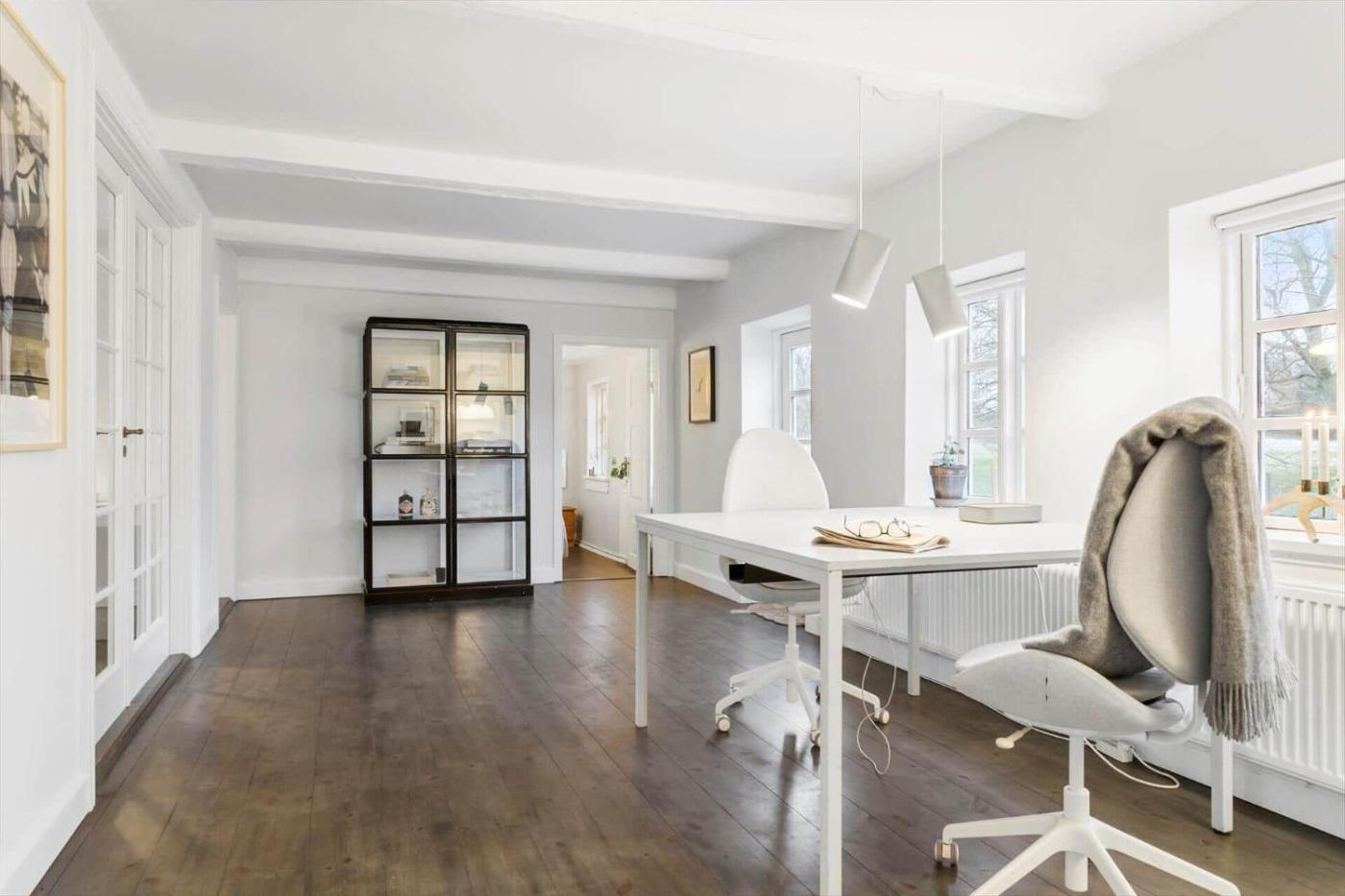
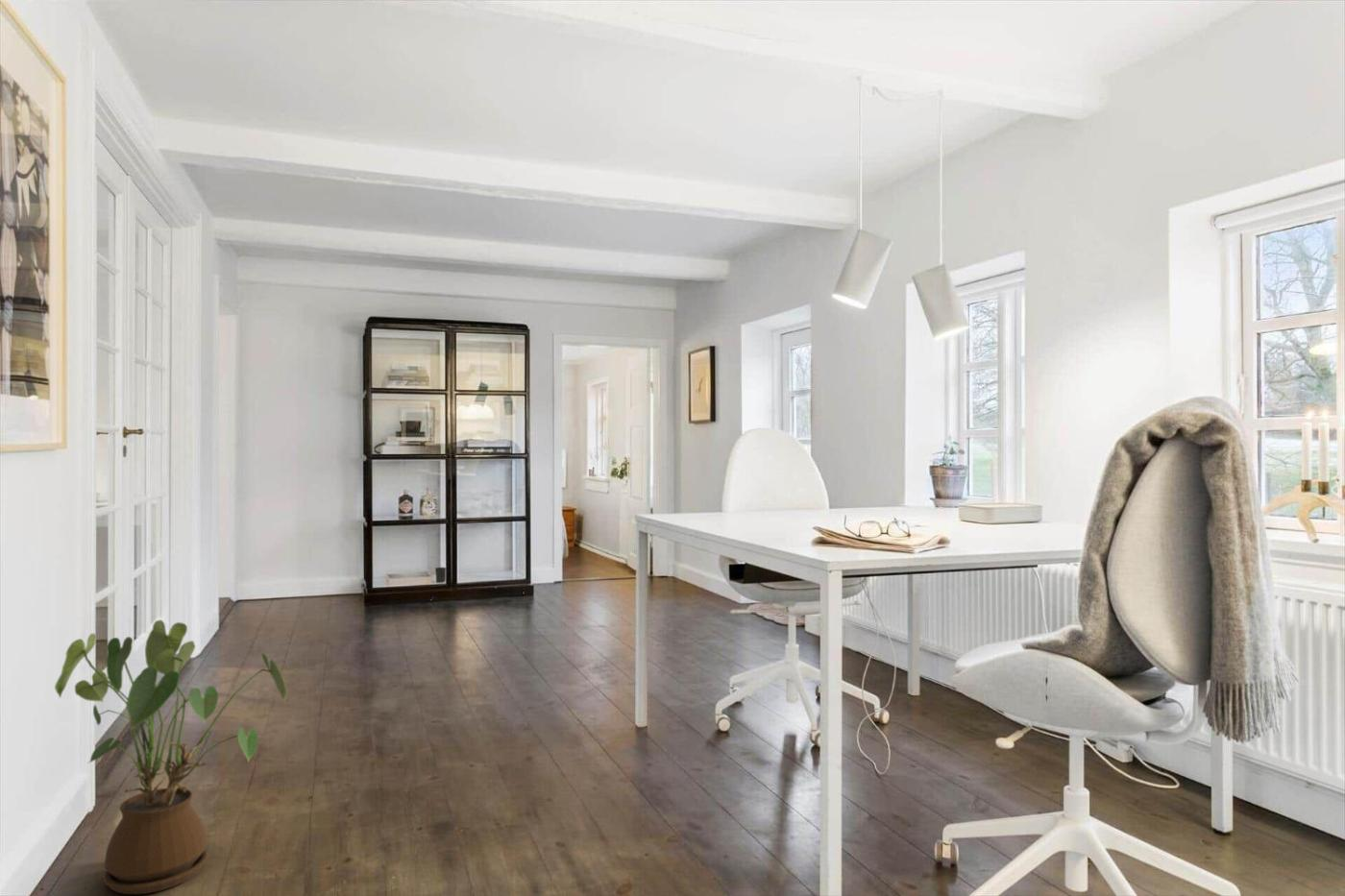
+ house plant (172, 747)
